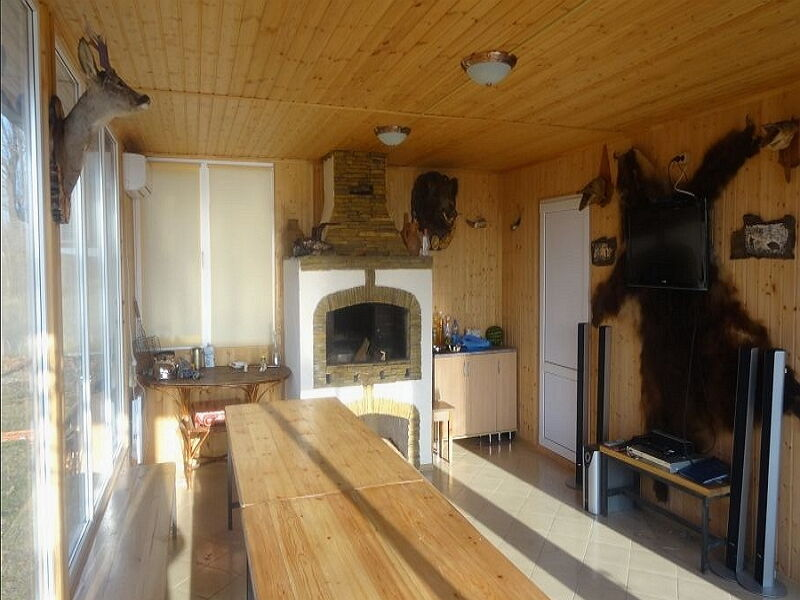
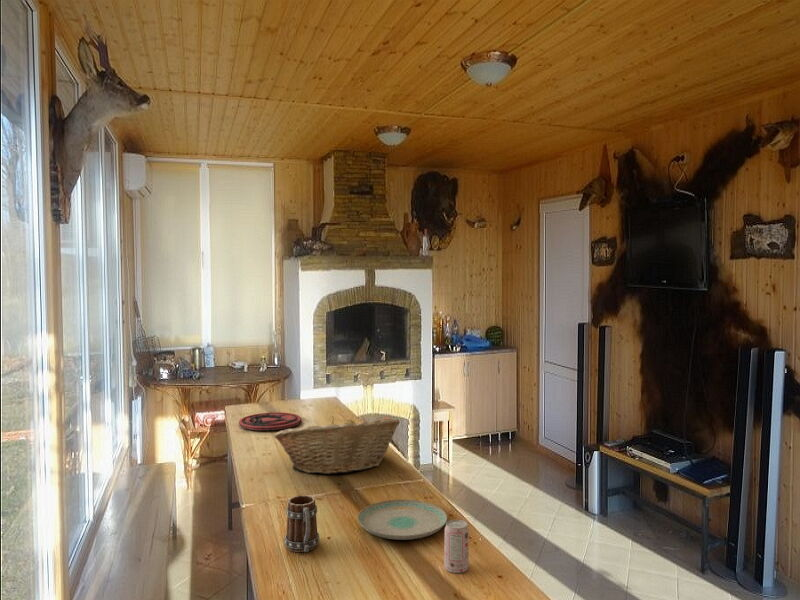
+ fruit basket (338, 438)
+ plate (402, 519)
+ mug (303, 525)
+ plate (270, 420)
+ beverage can (456, 545)
